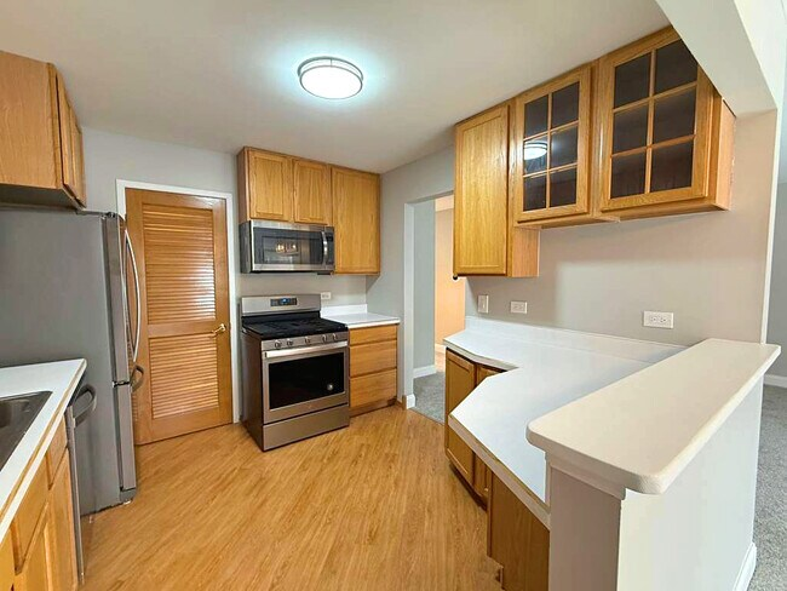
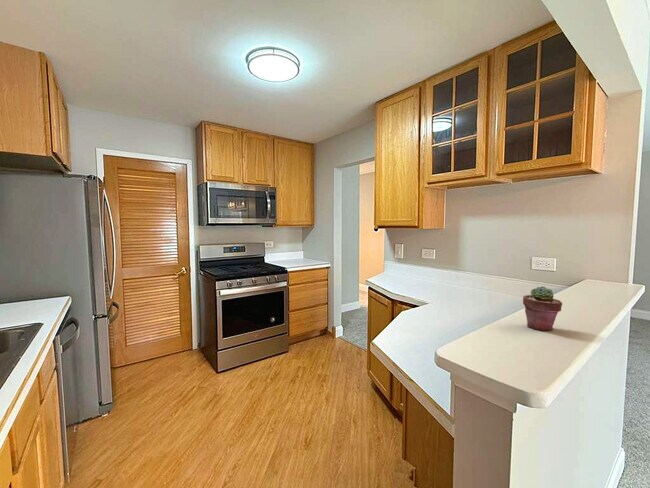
+ potted succulent (541, 307)
